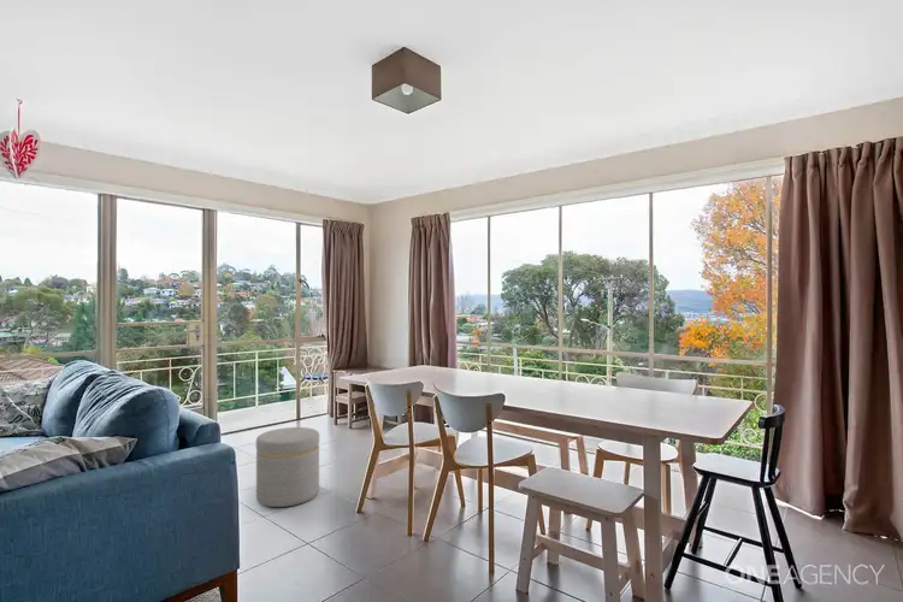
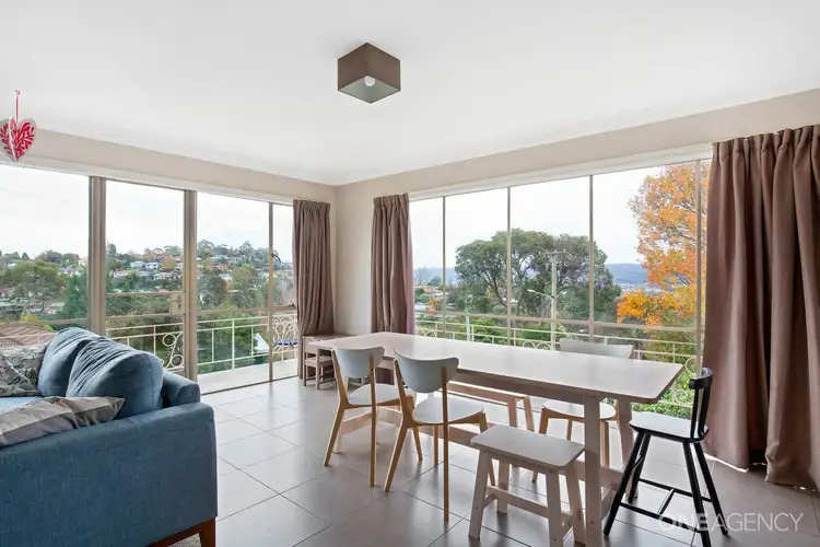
- ottoman (288, 464)
